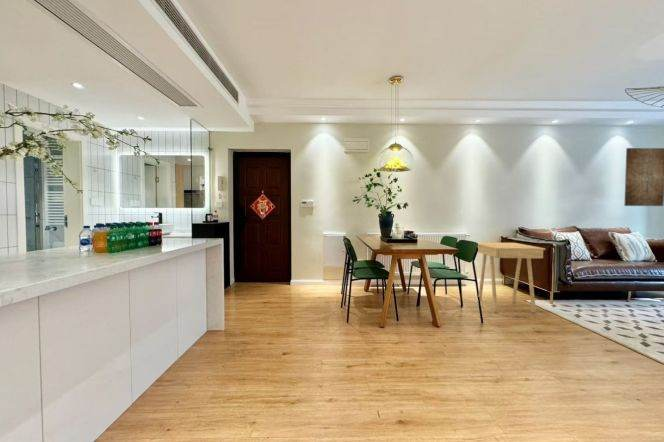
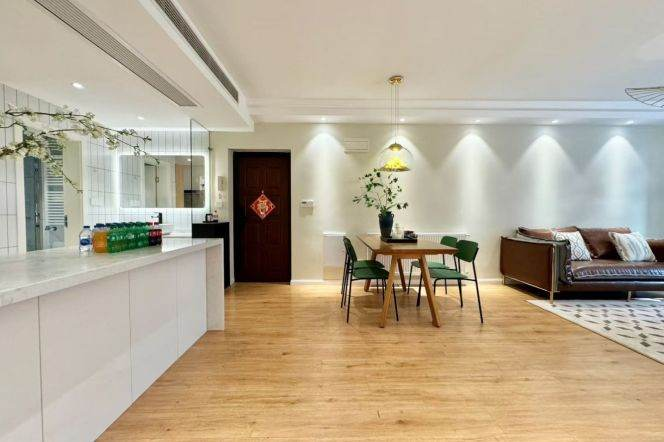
- side table (515, 276)
- wall art (644, 177)
